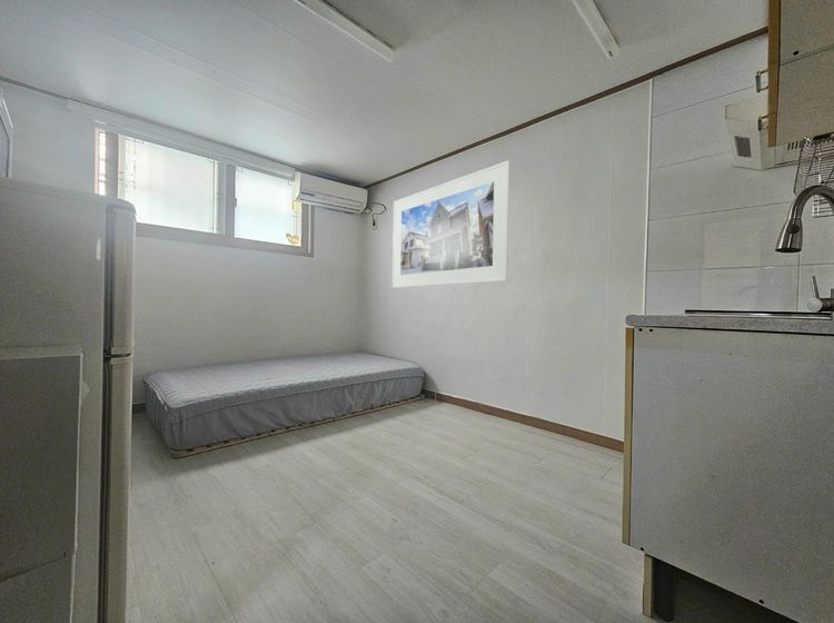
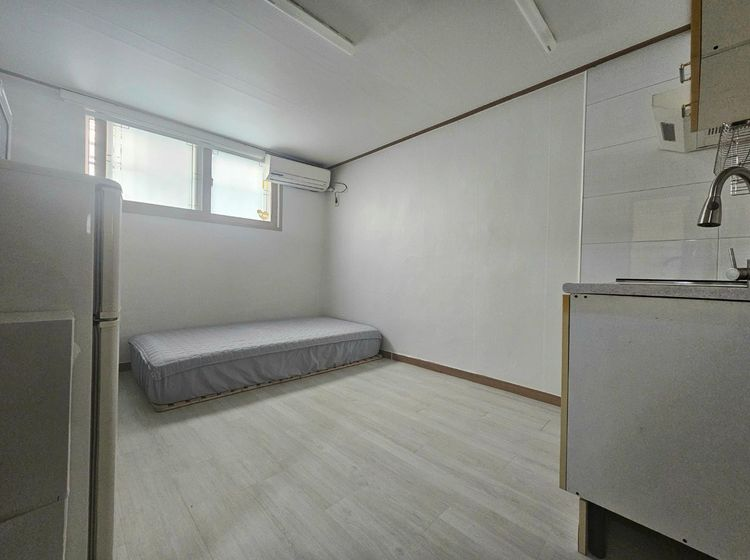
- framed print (440, 235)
